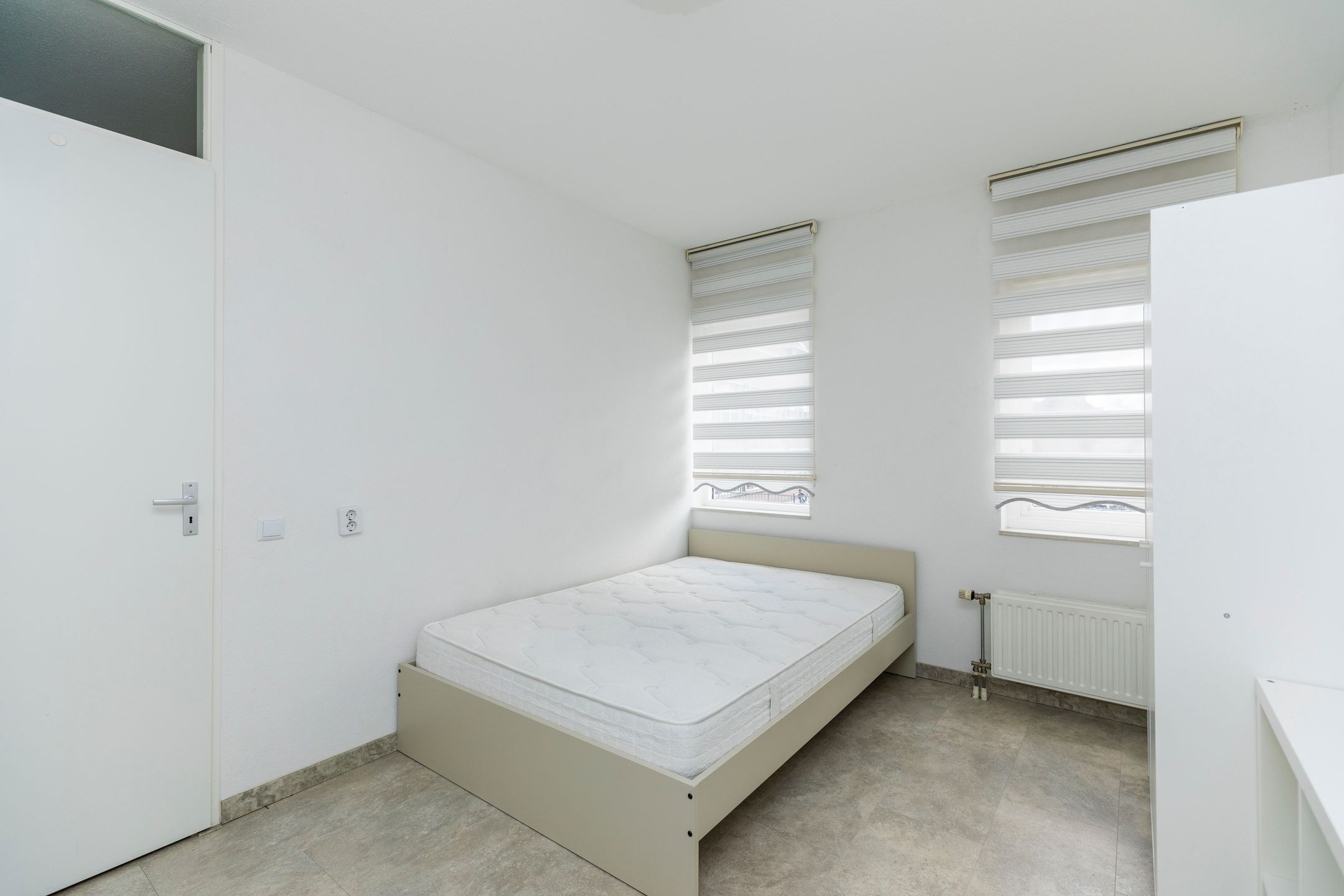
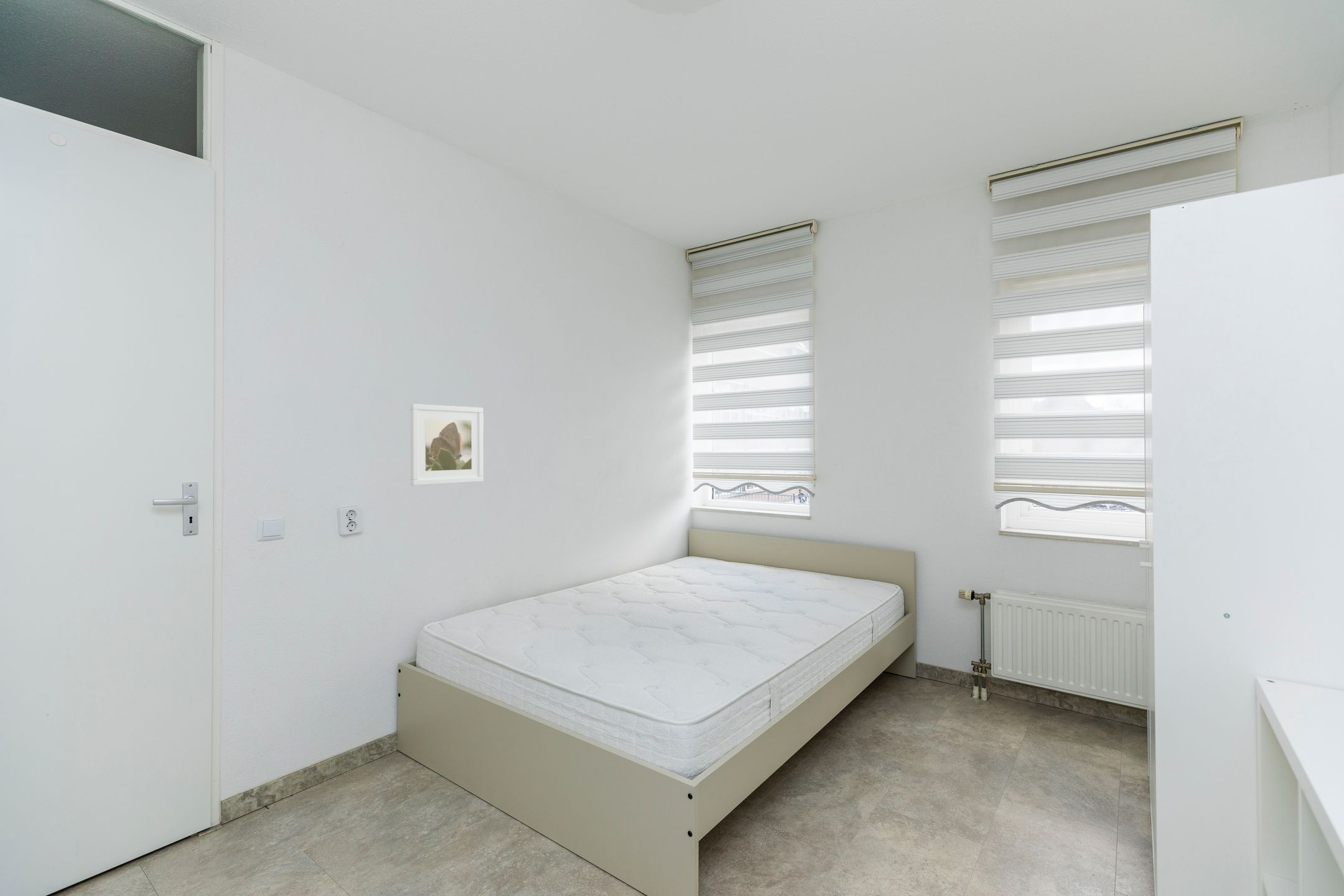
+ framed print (448, 444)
